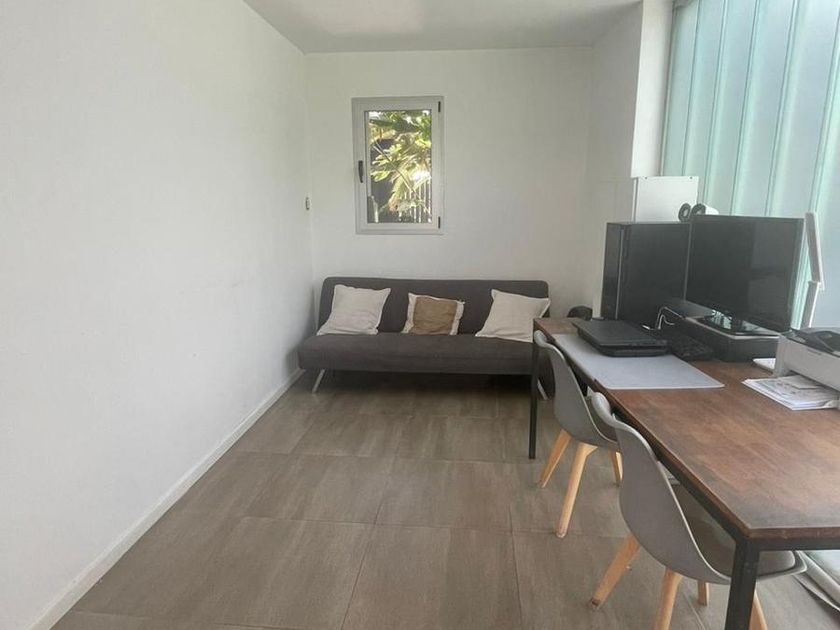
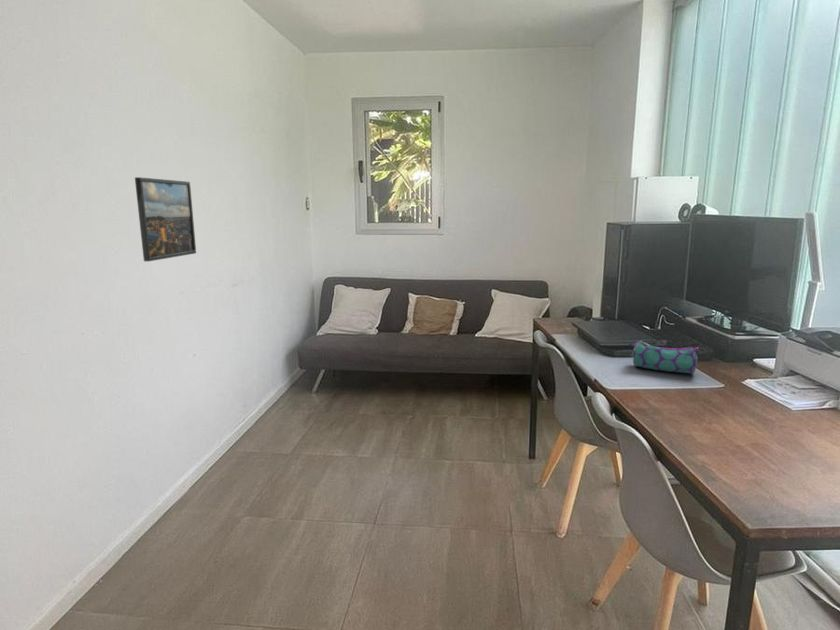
+ pencil case (663, 356)
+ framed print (168, 219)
